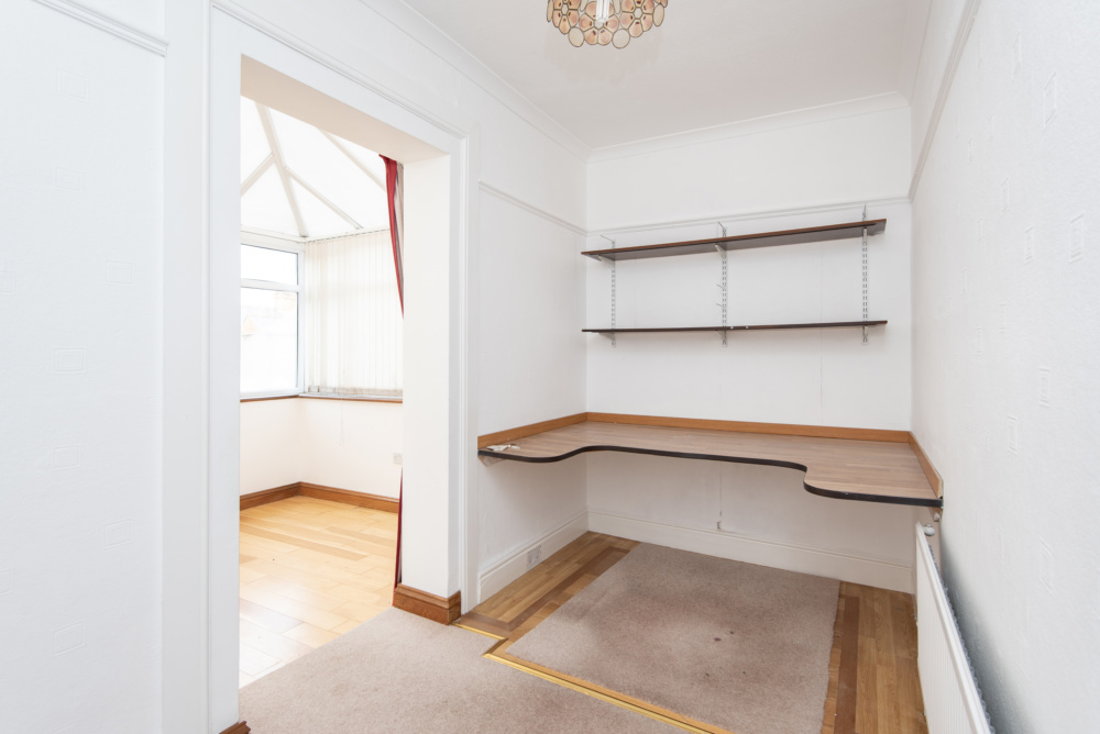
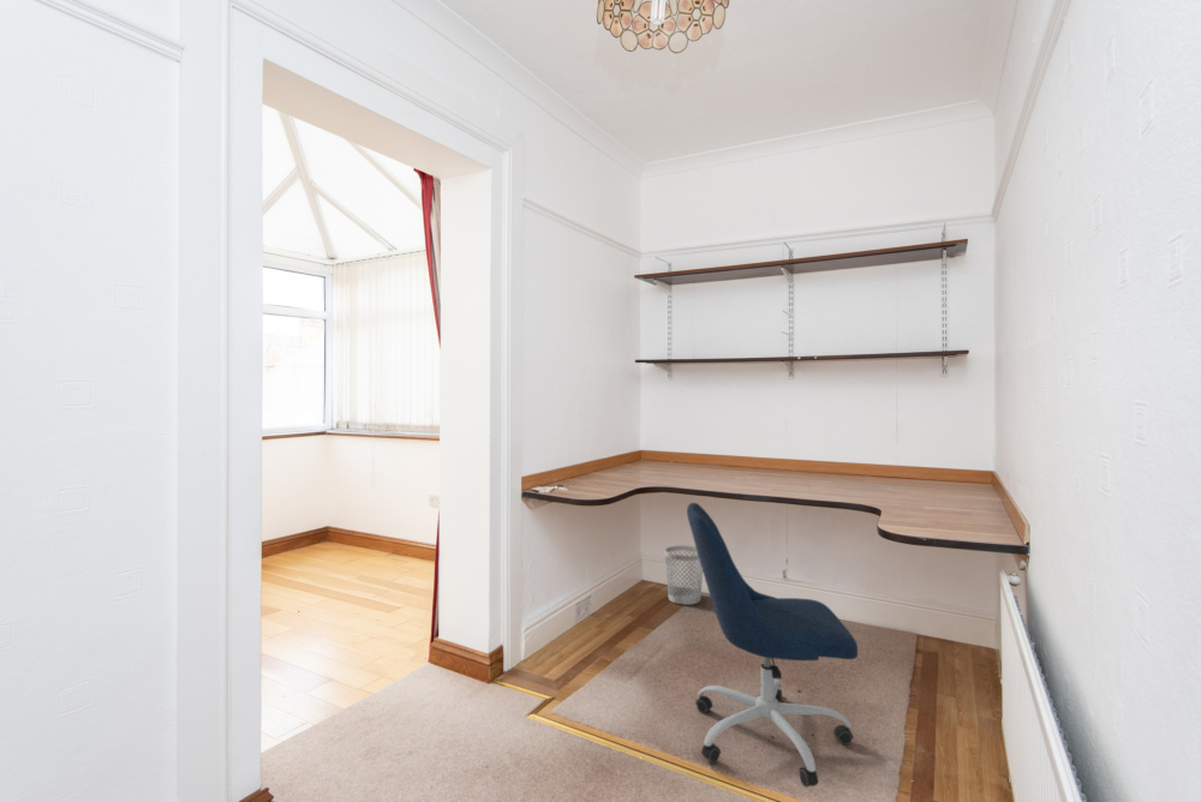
+ office chair (767, 623)
+ wastebasket (685, 575)
